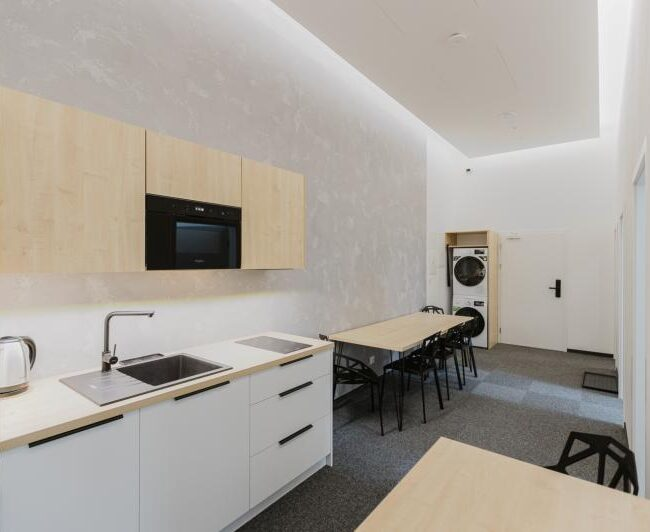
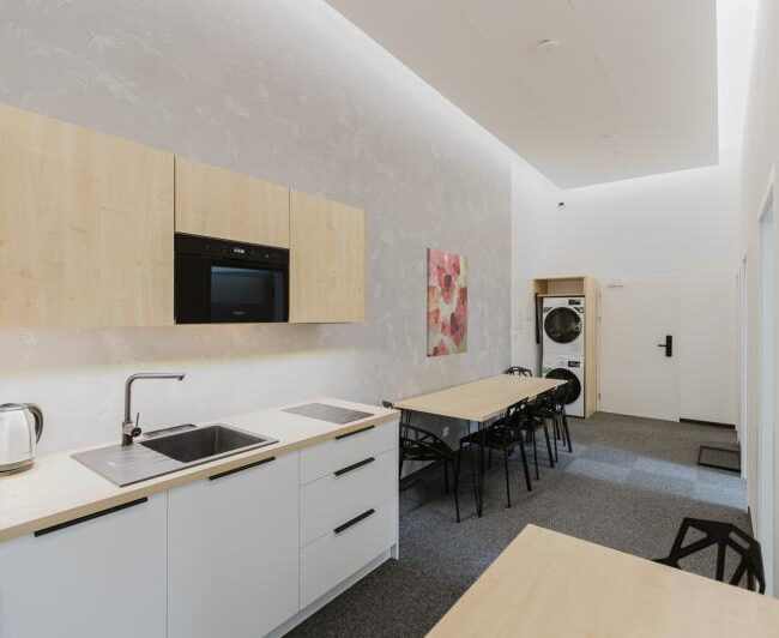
+ wall art (448, 303)
